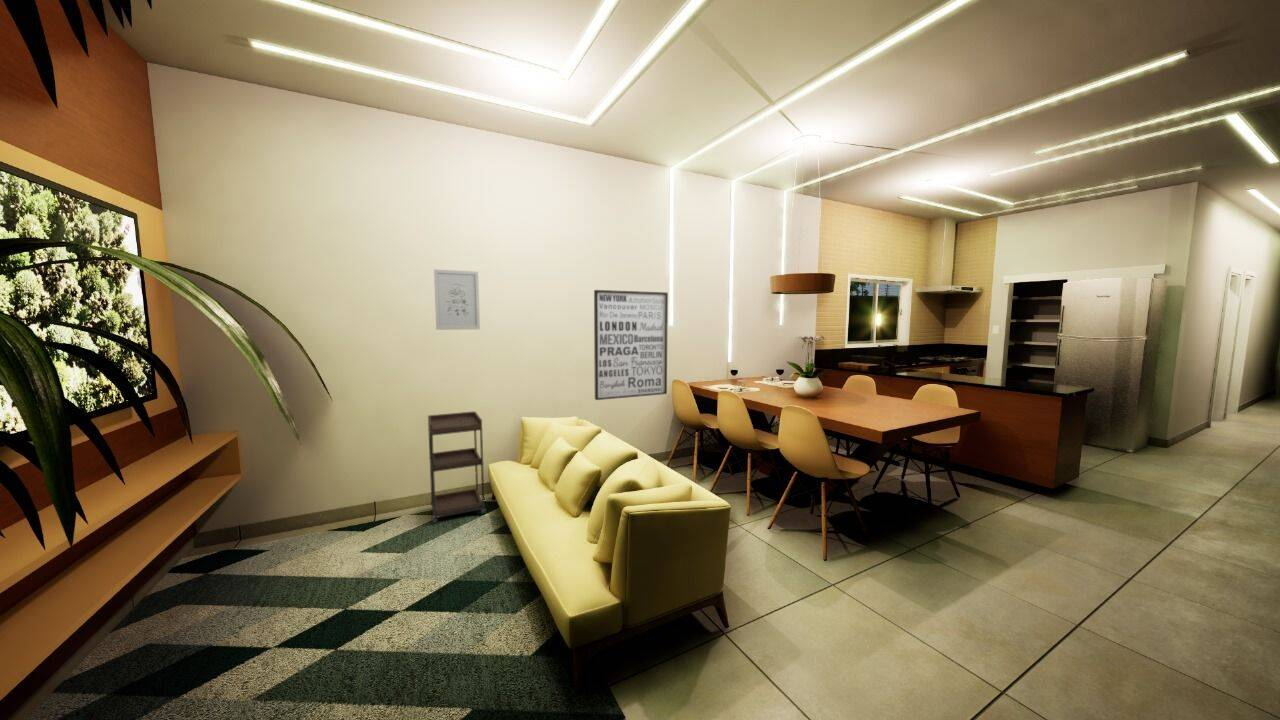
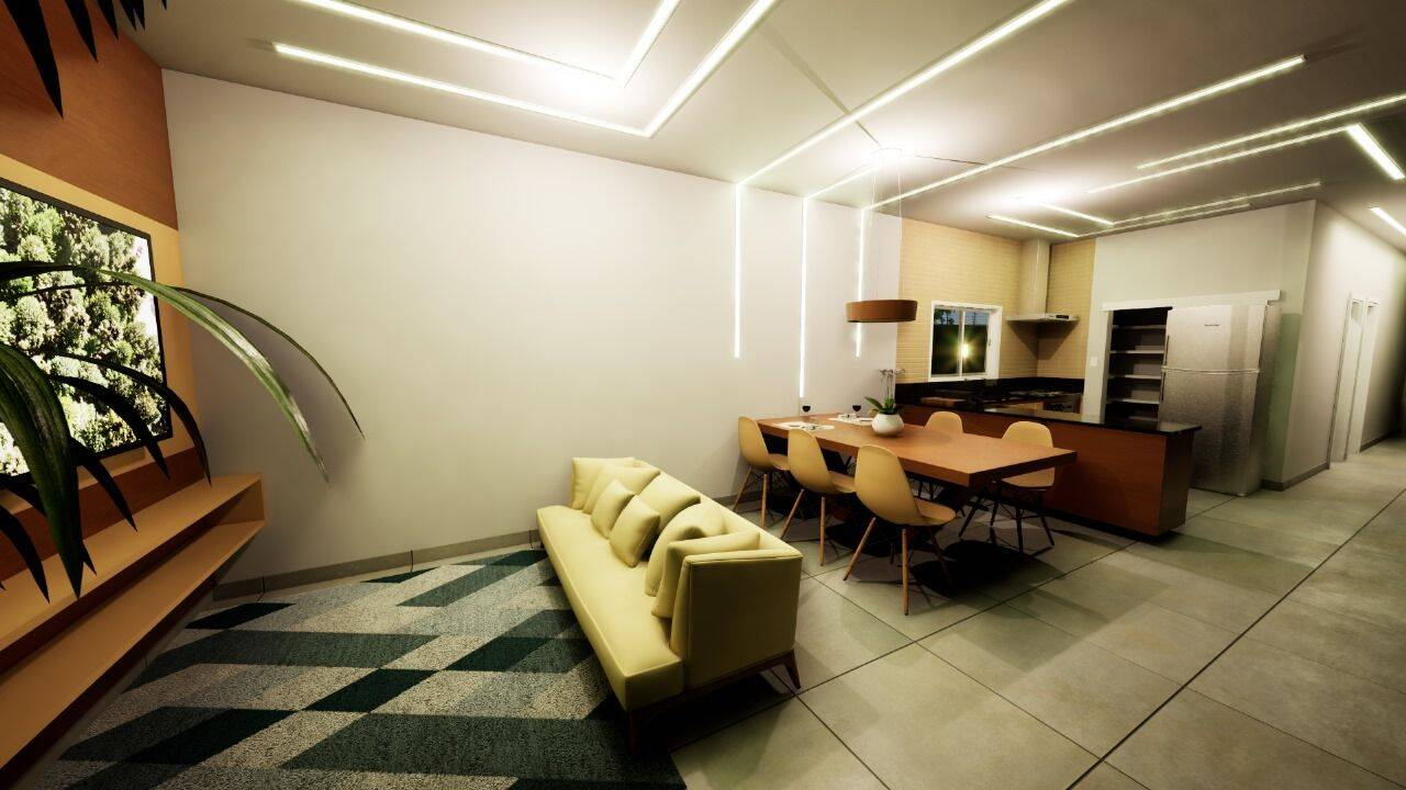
- wall art (632, 344)
- wall art (457, 300)
- shelving unit (456, 463)
